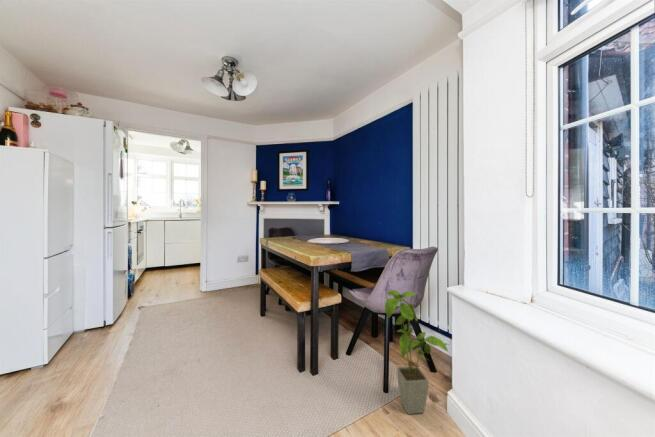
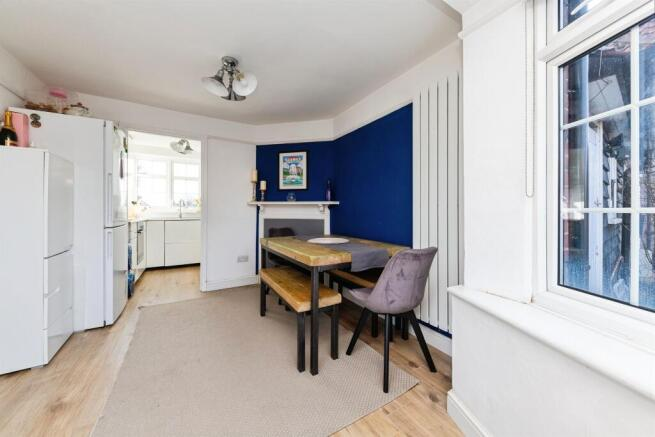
- house plant (410, 353)
